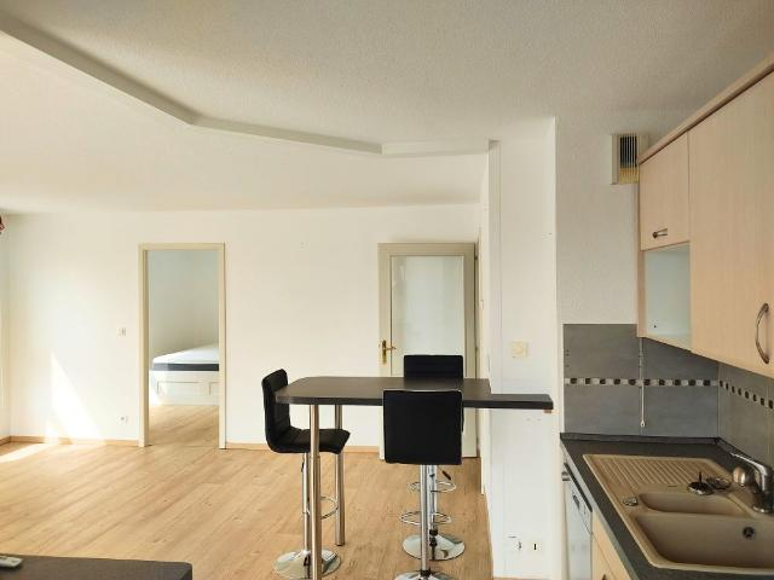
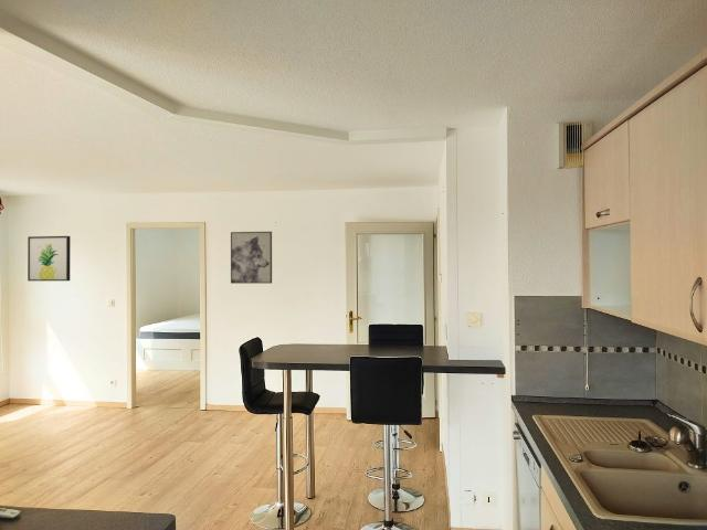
+ wall art (49, 258)
+ wall art (251, 257)
